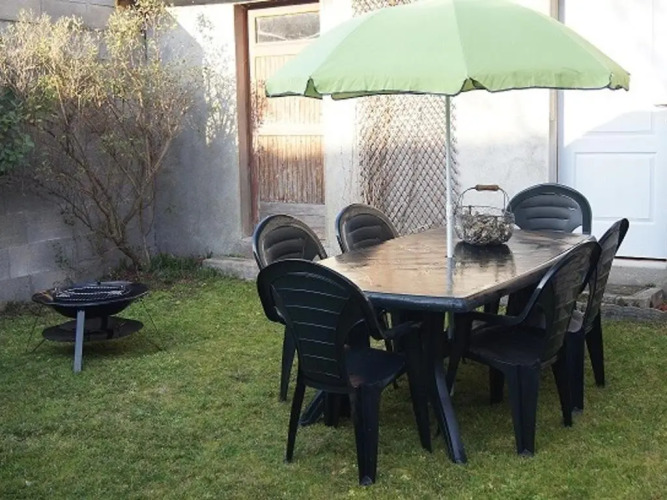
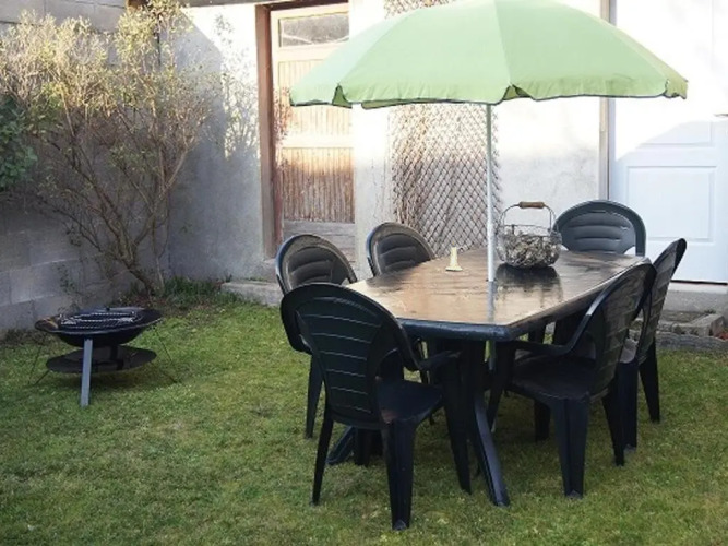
+ candle (454, 256)
